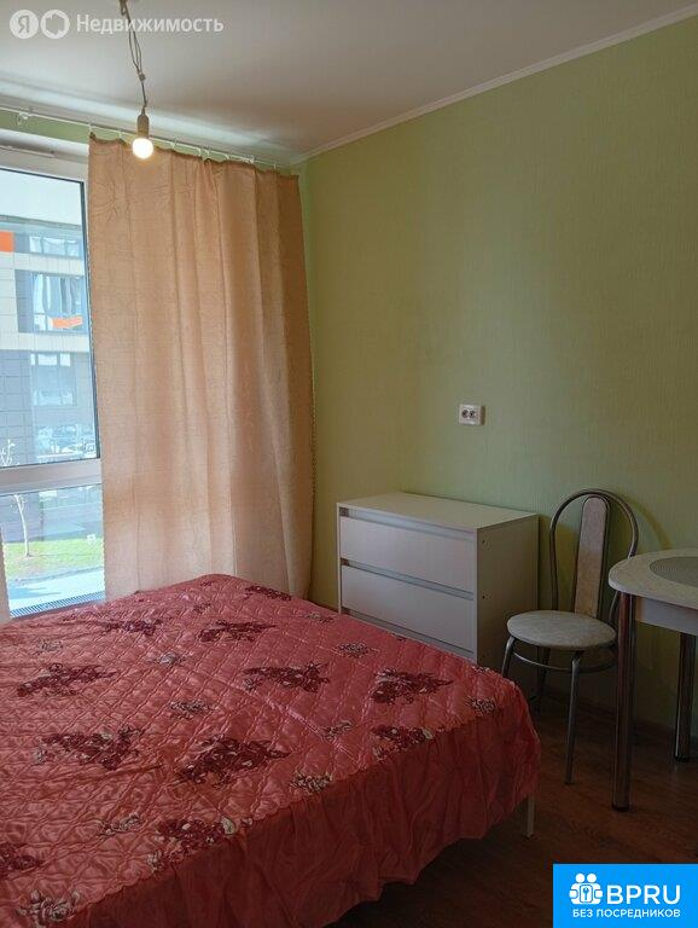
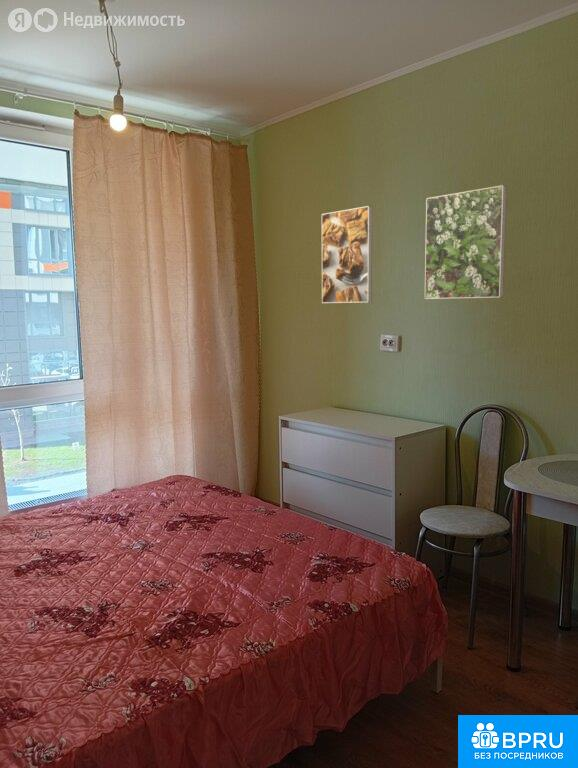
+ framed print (463, 245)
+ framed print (346, 256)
